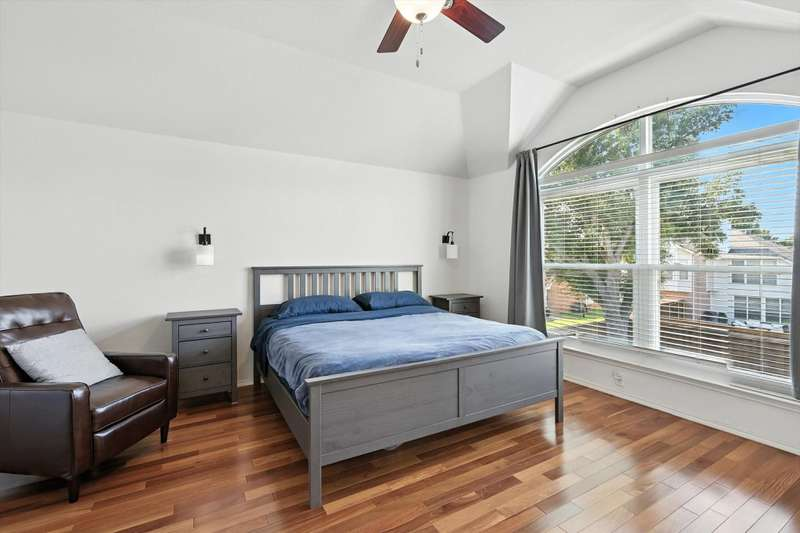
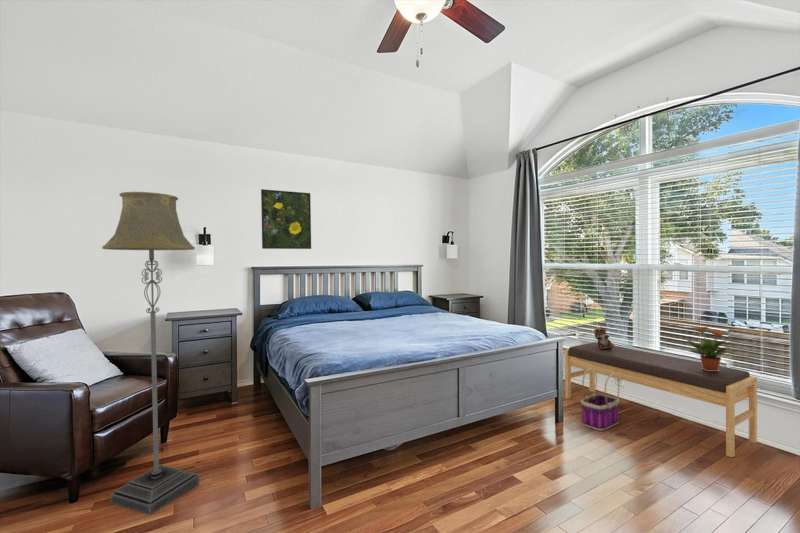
+ plush toy (602, 337)
+ basket (600, 397)
+ potted plant (709, 348)
+ bench (648, 386)
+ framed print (286, 220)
+ floor lamp (153, 345)
